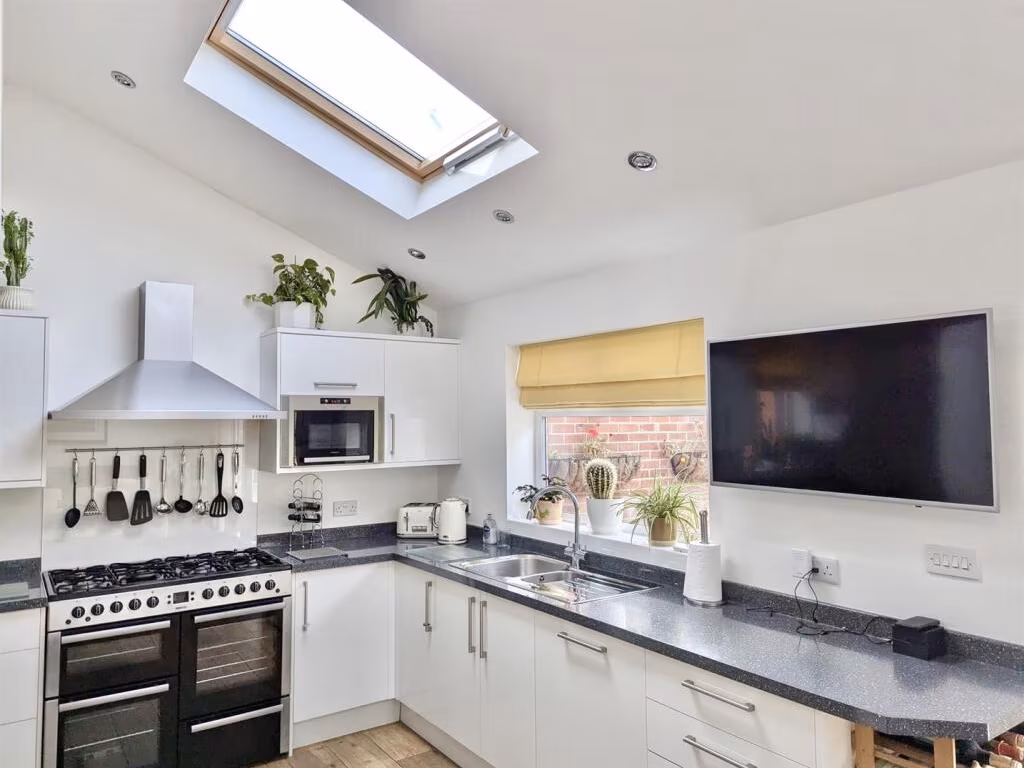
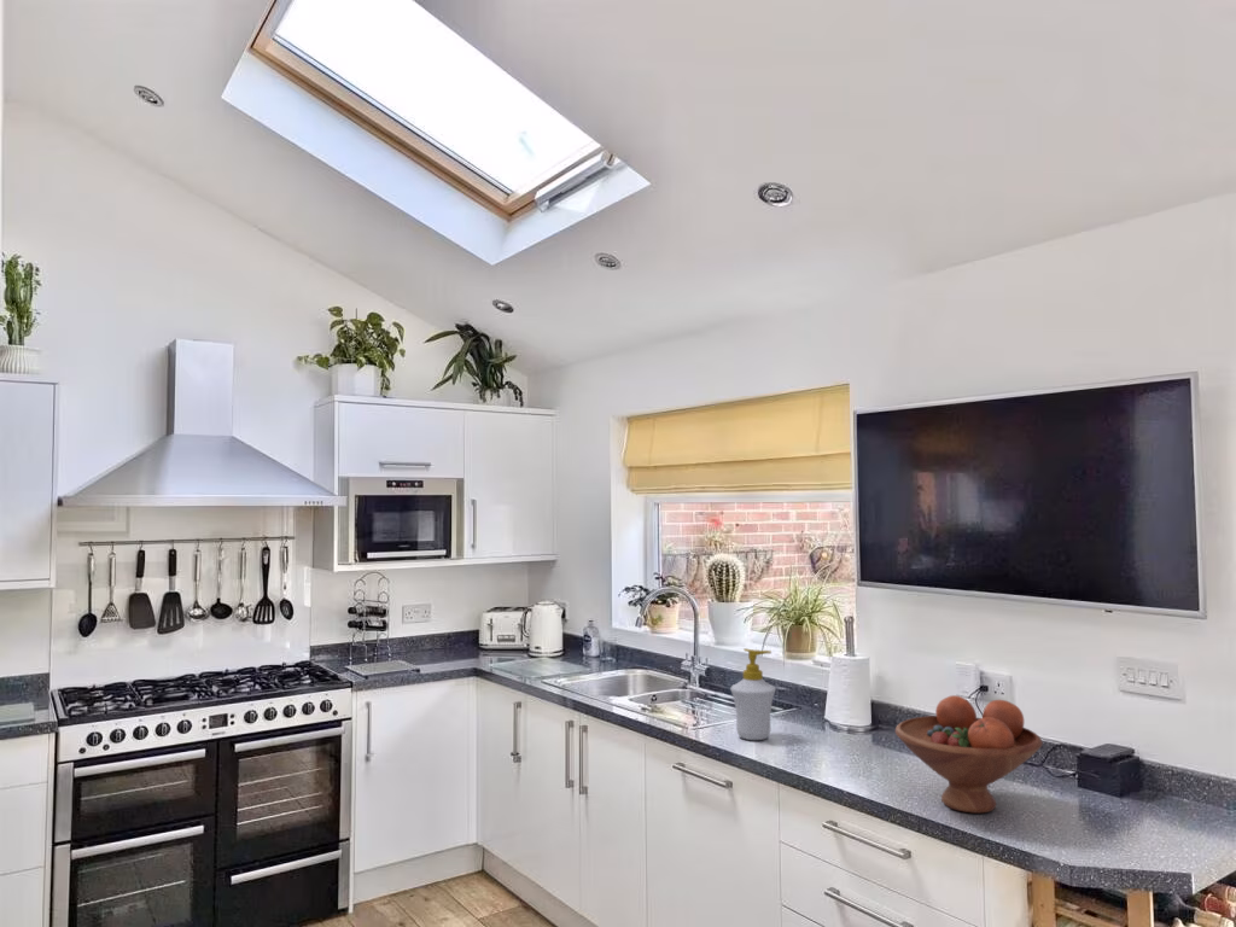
+ soap bottle (752, 693)
+ fruit bowl (967, 754)
